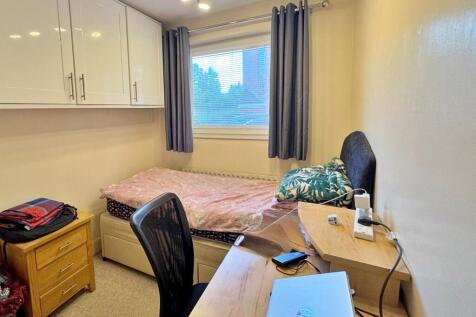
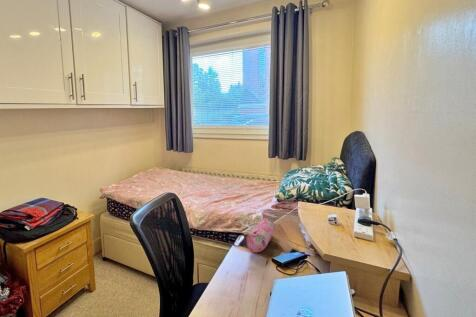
+ pencil case (261, 233)
